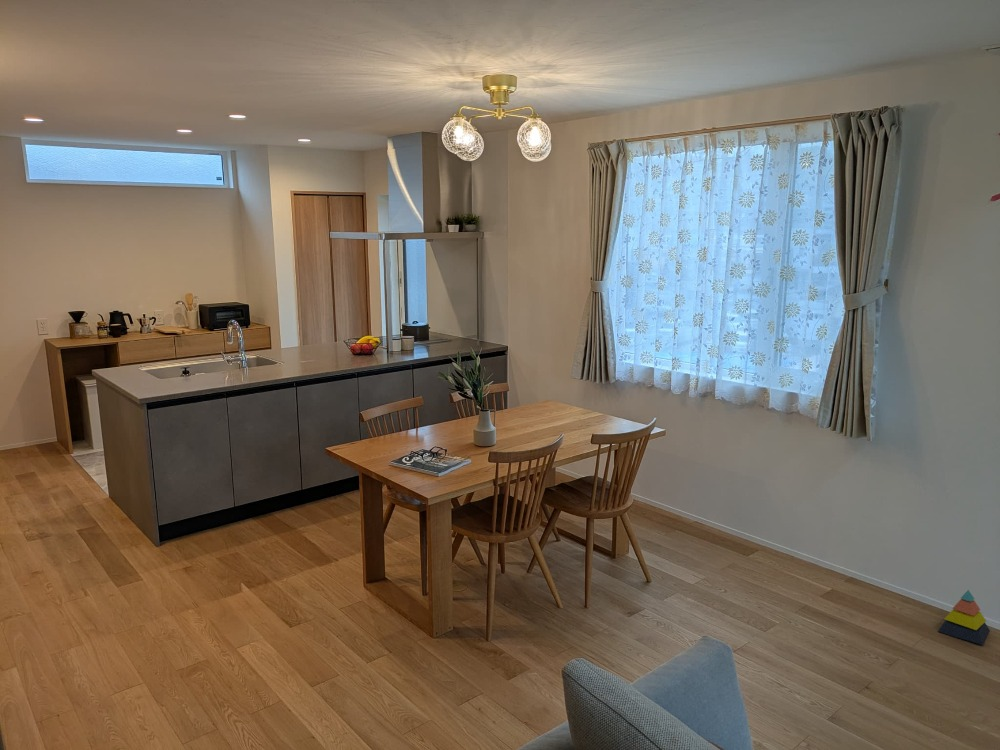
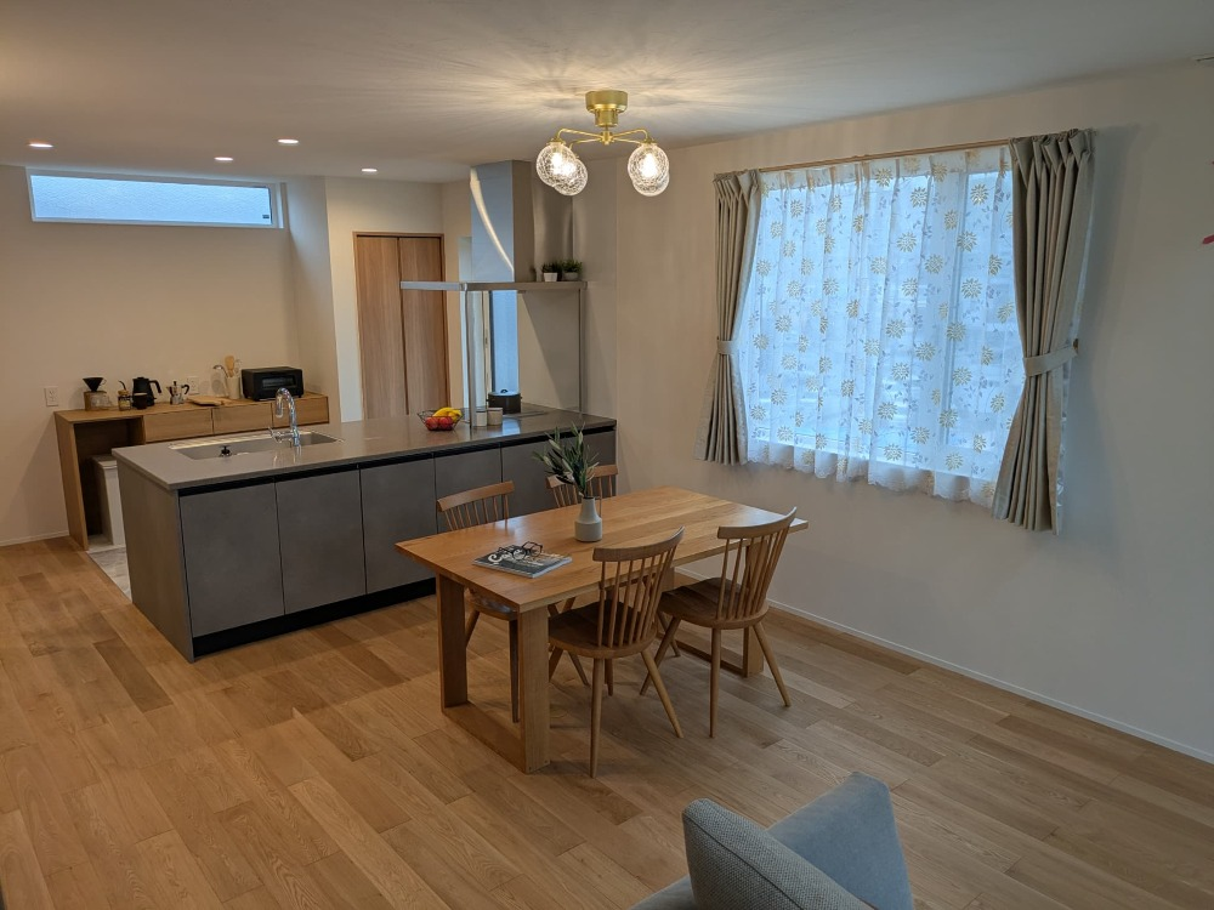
- stacking toy (966, 610)
